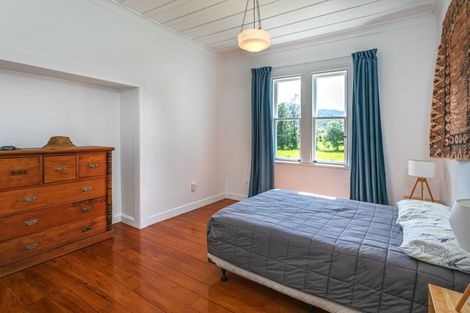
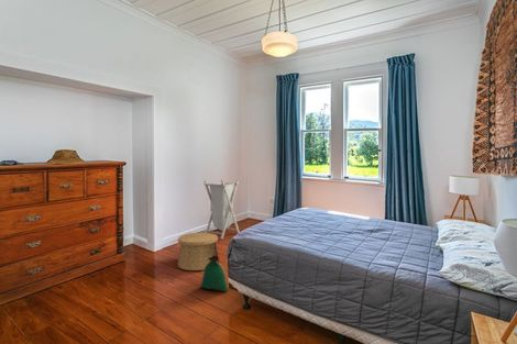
+ basket (198, 249)
+ laundry hamper (221, 207)
+ bag (213, 273)
